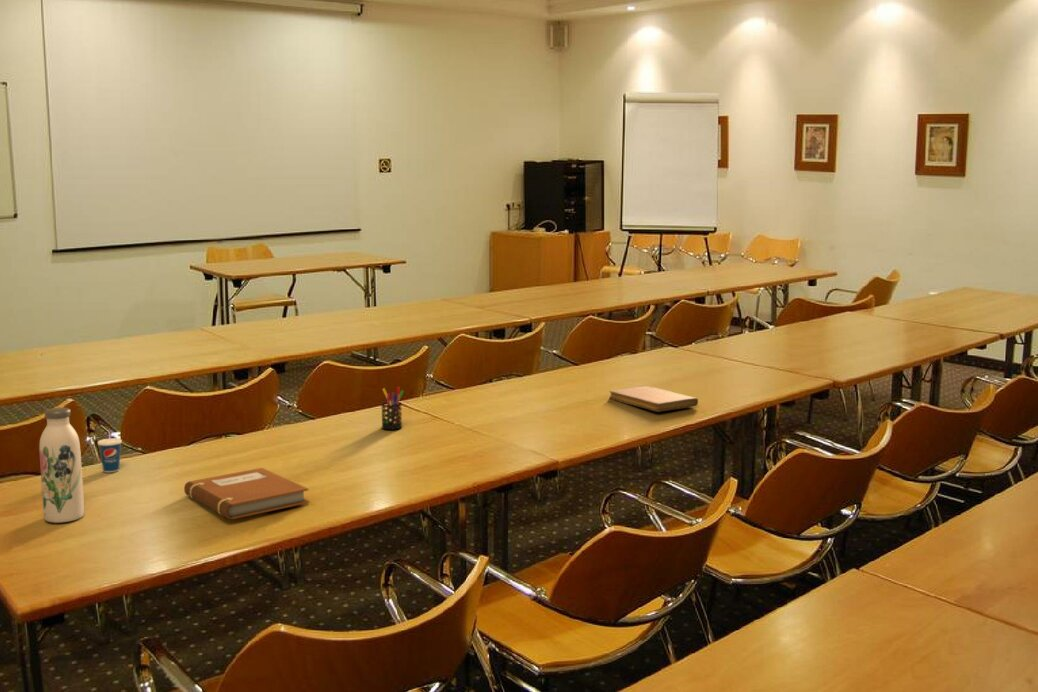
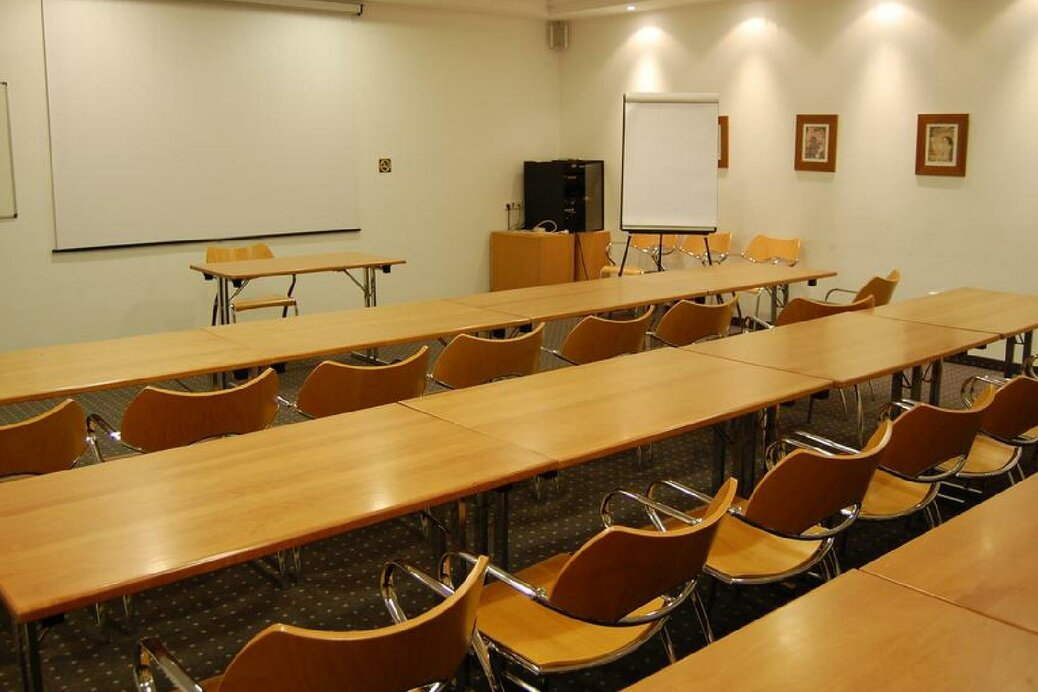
- notebook (652, 398)
- cup (110, 447)
- water bottle (60, 463)
- pen holder (394, 406)
- notebook (244, 491)
